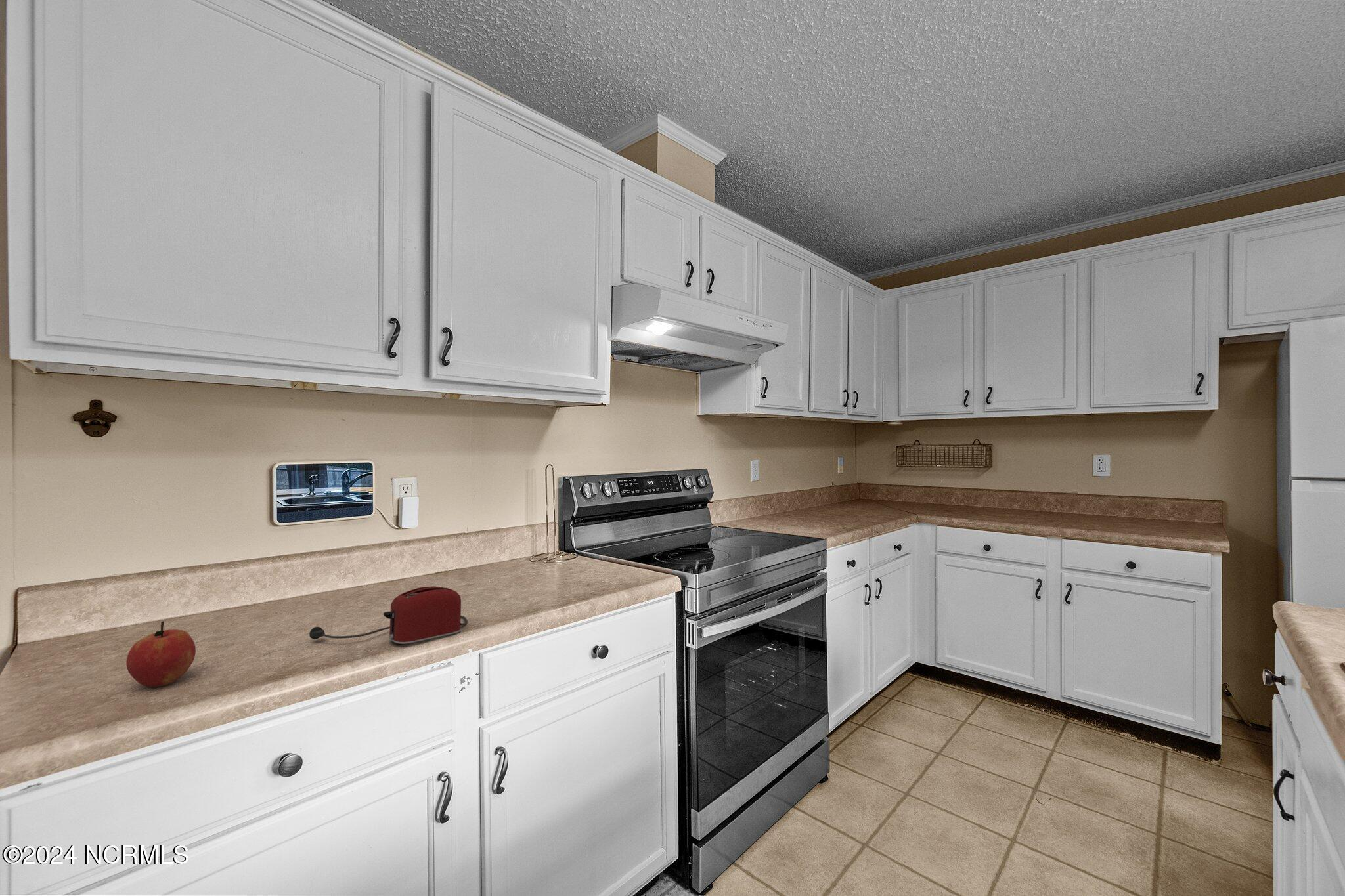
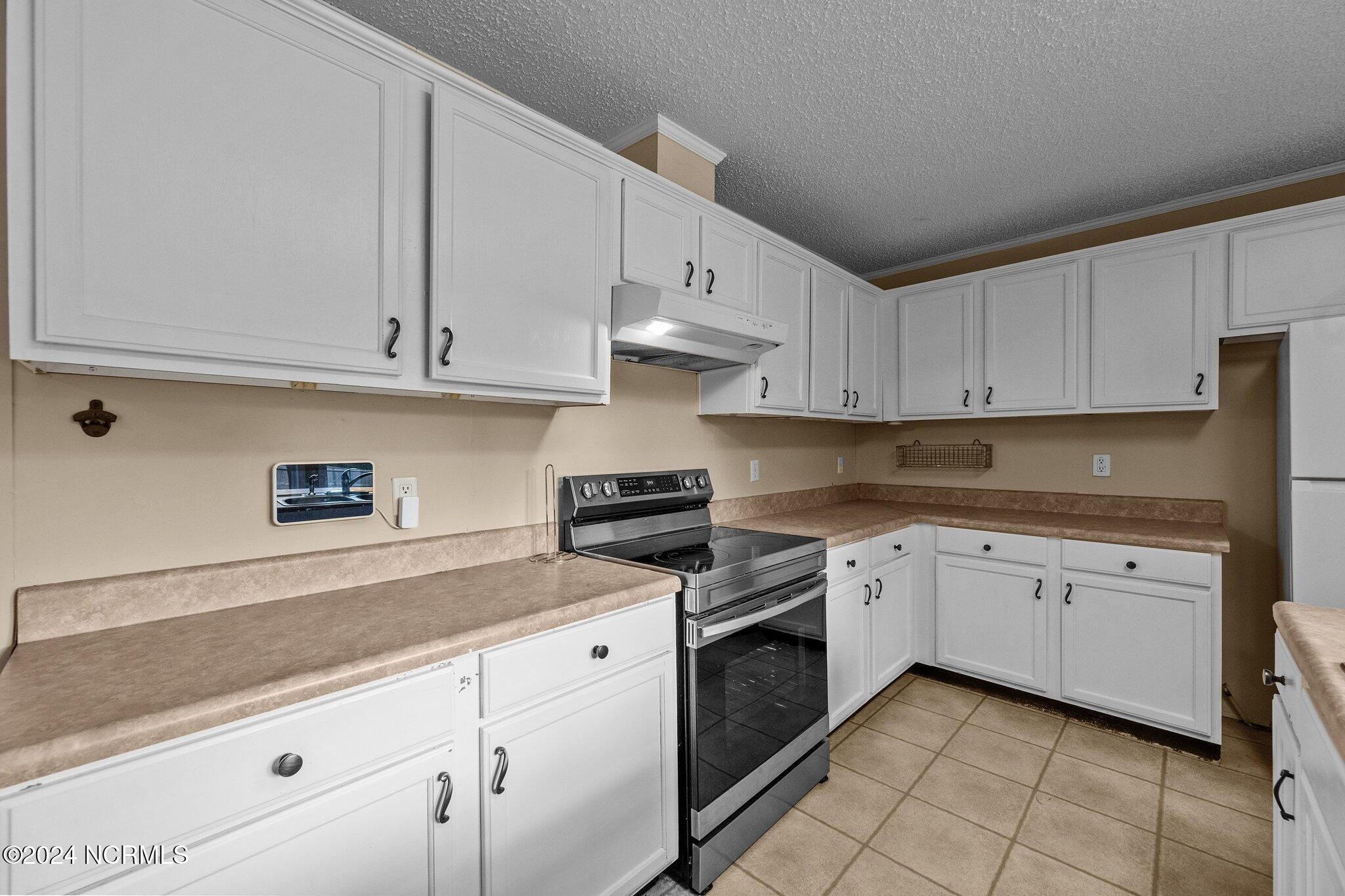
- apple (162, 652)
- toaster (399, 609)
